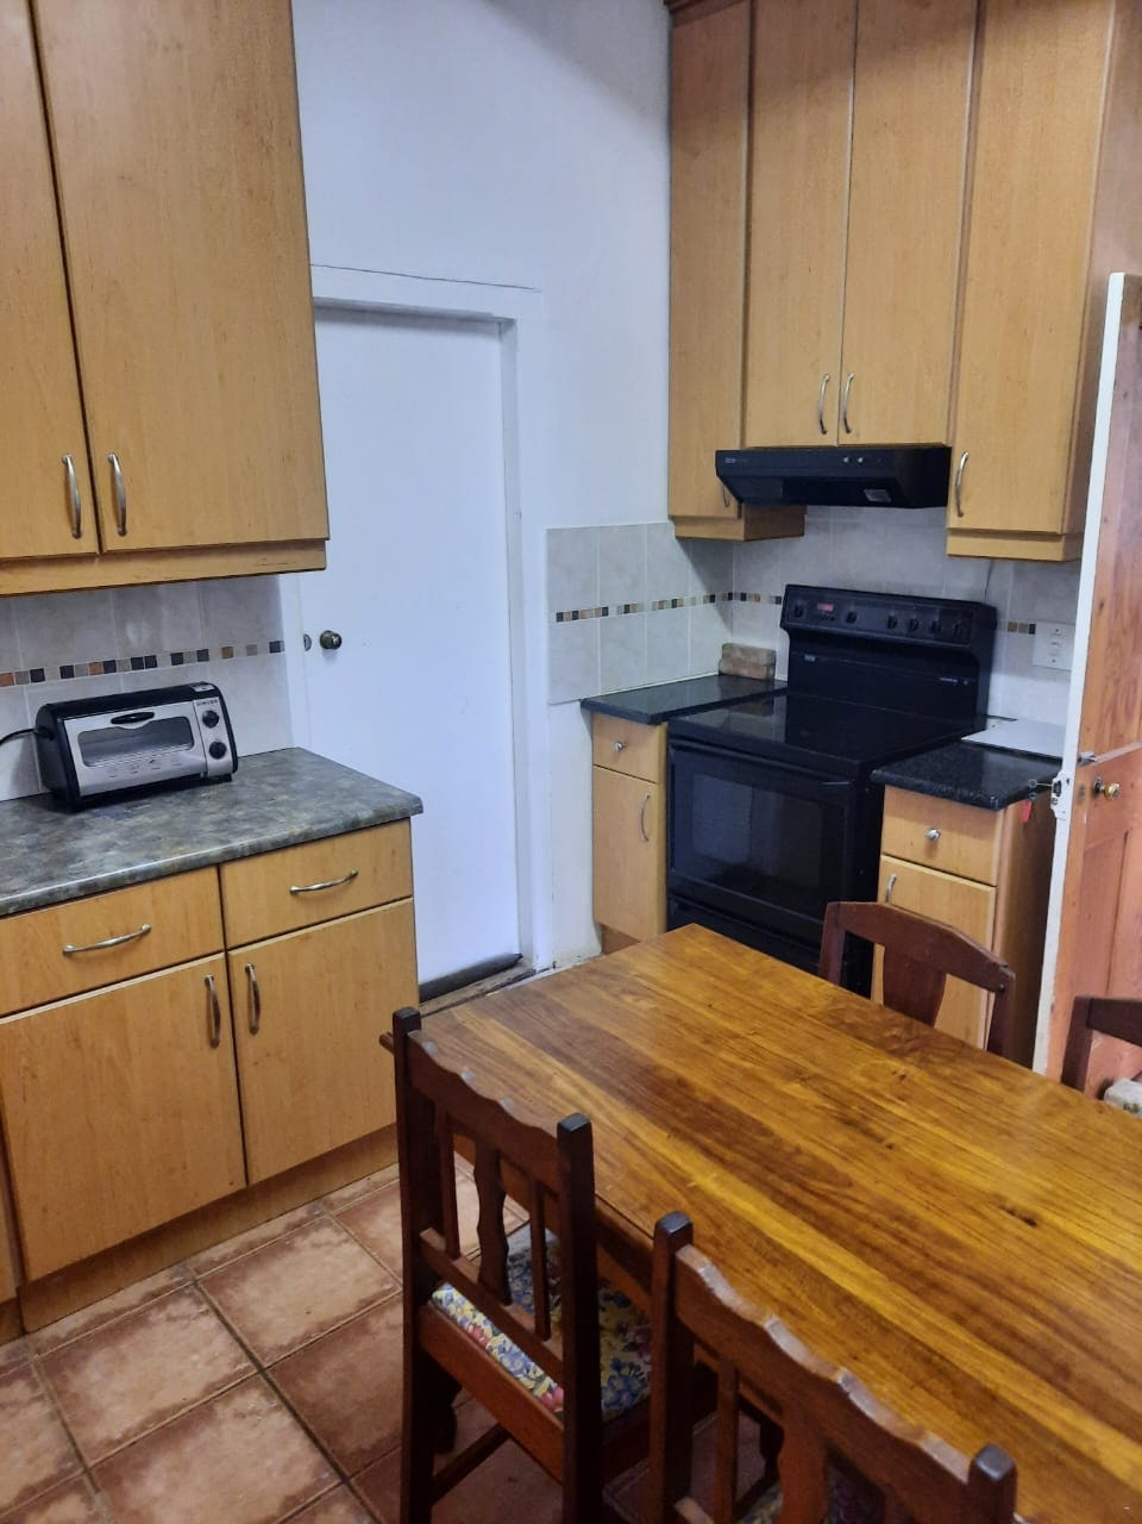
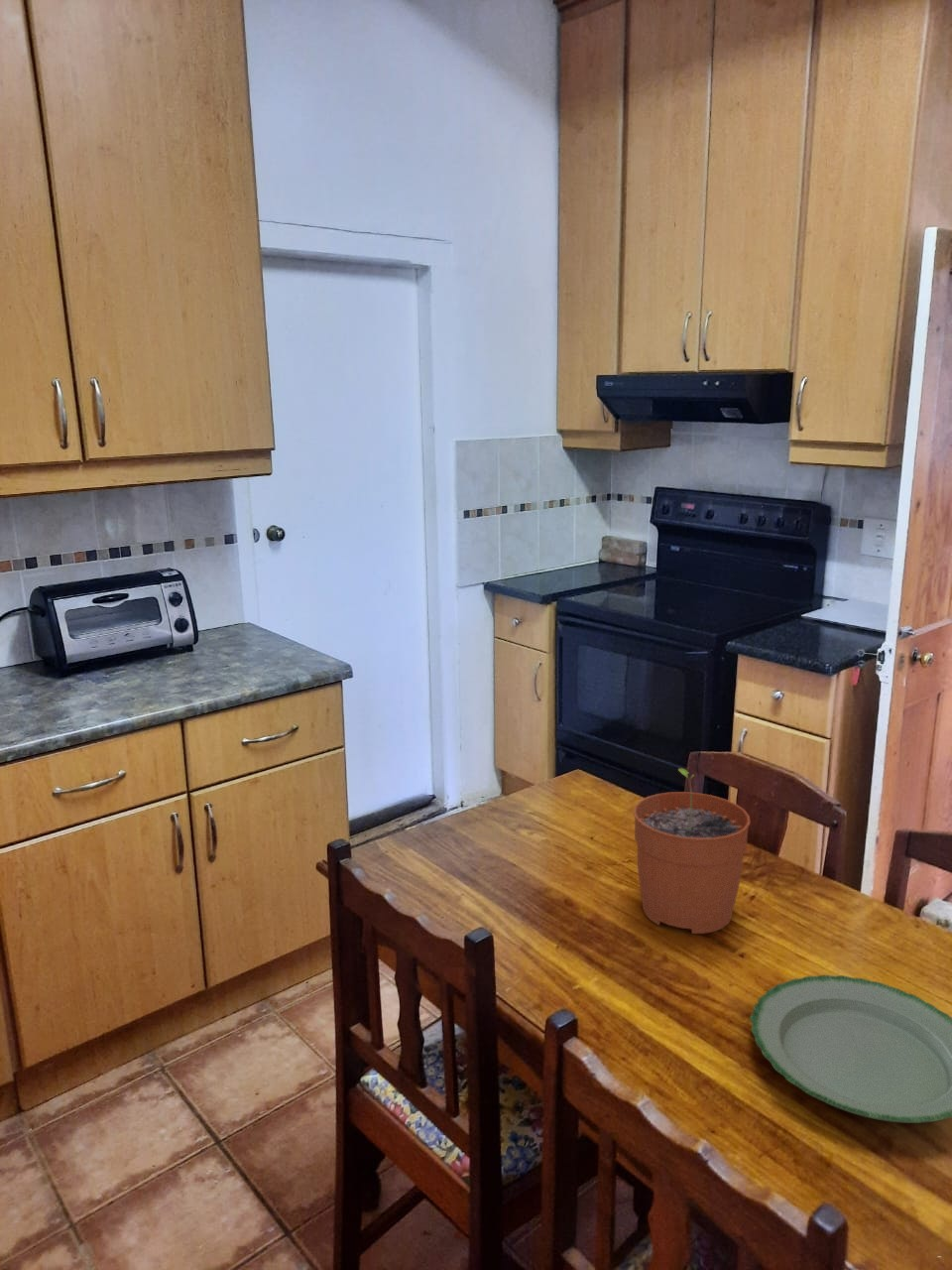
+ plate (863, 1050)
+ plant pot (689, 837)
